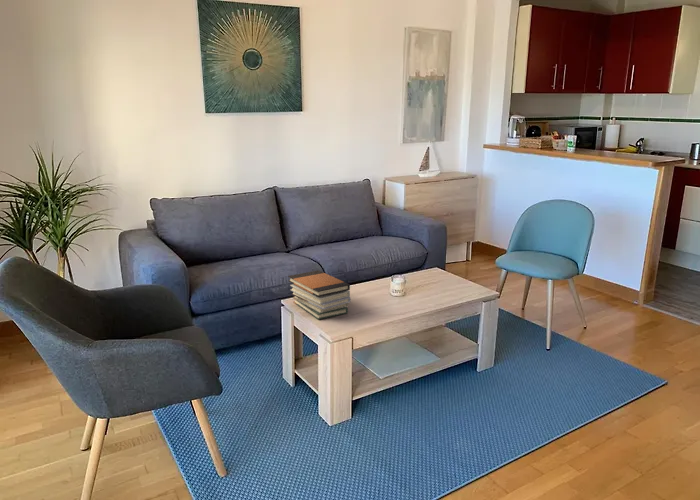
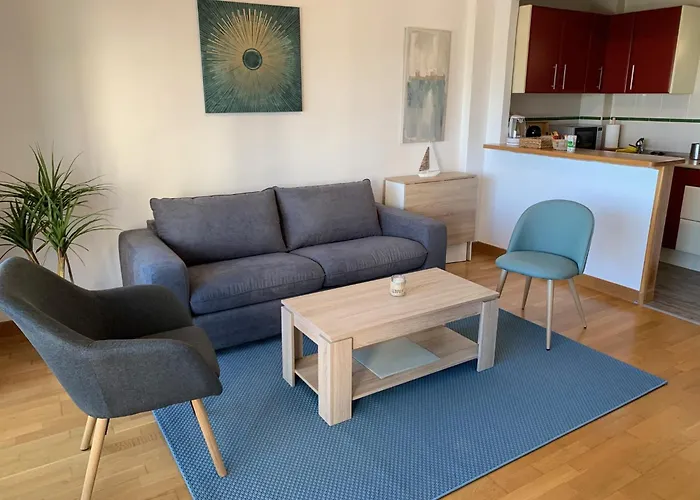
- book stack (319, 294)
